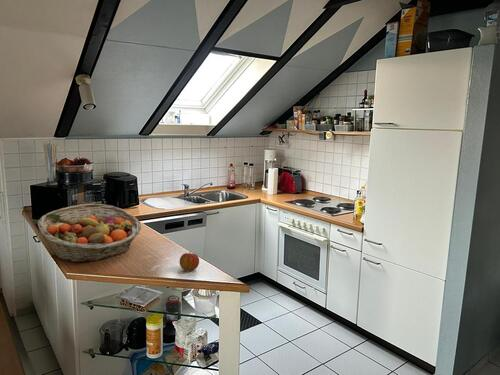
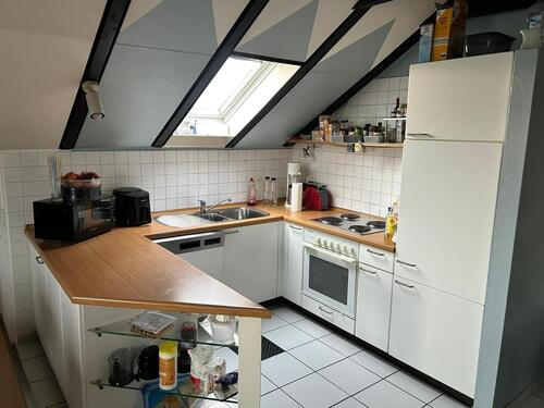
- fruit basket (92, 231)
- apple (189, 260)
